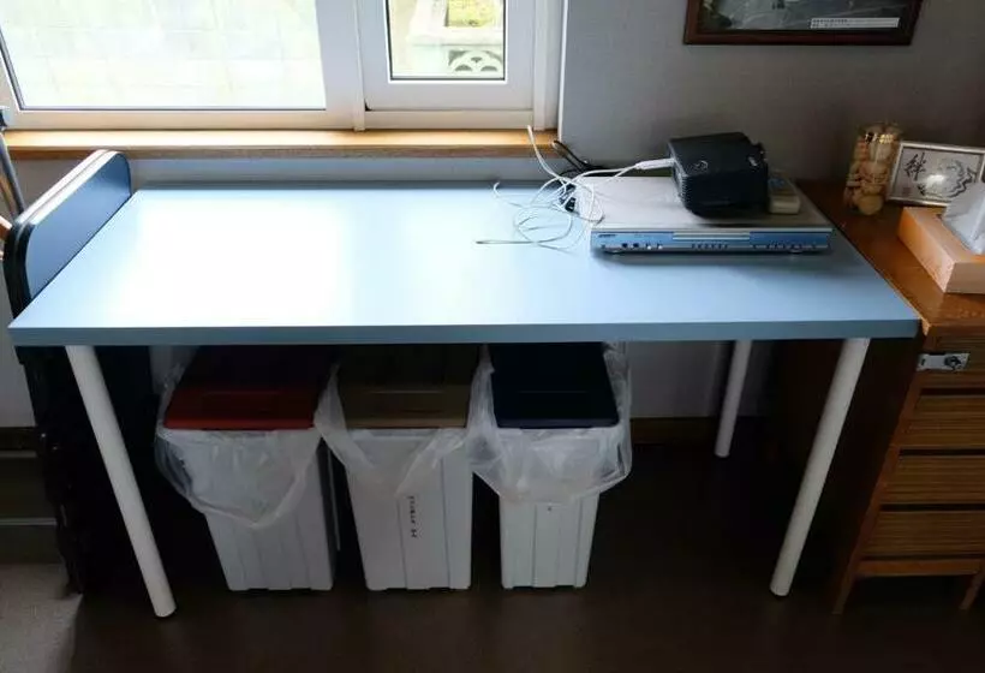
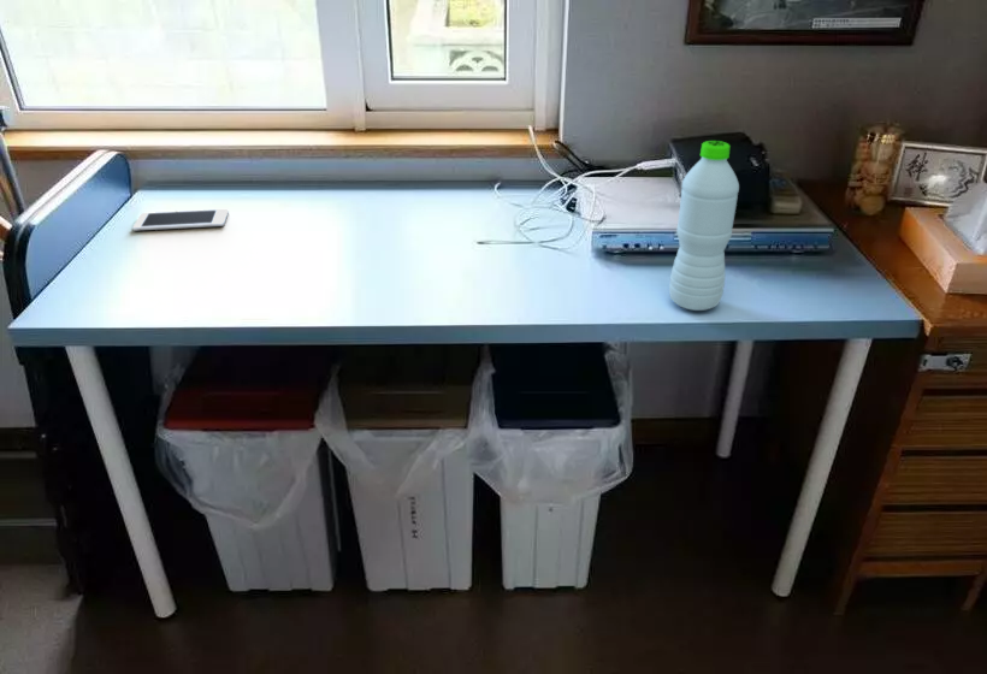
+ cell phone (182, 219)
+ water bottle (704, 227)
